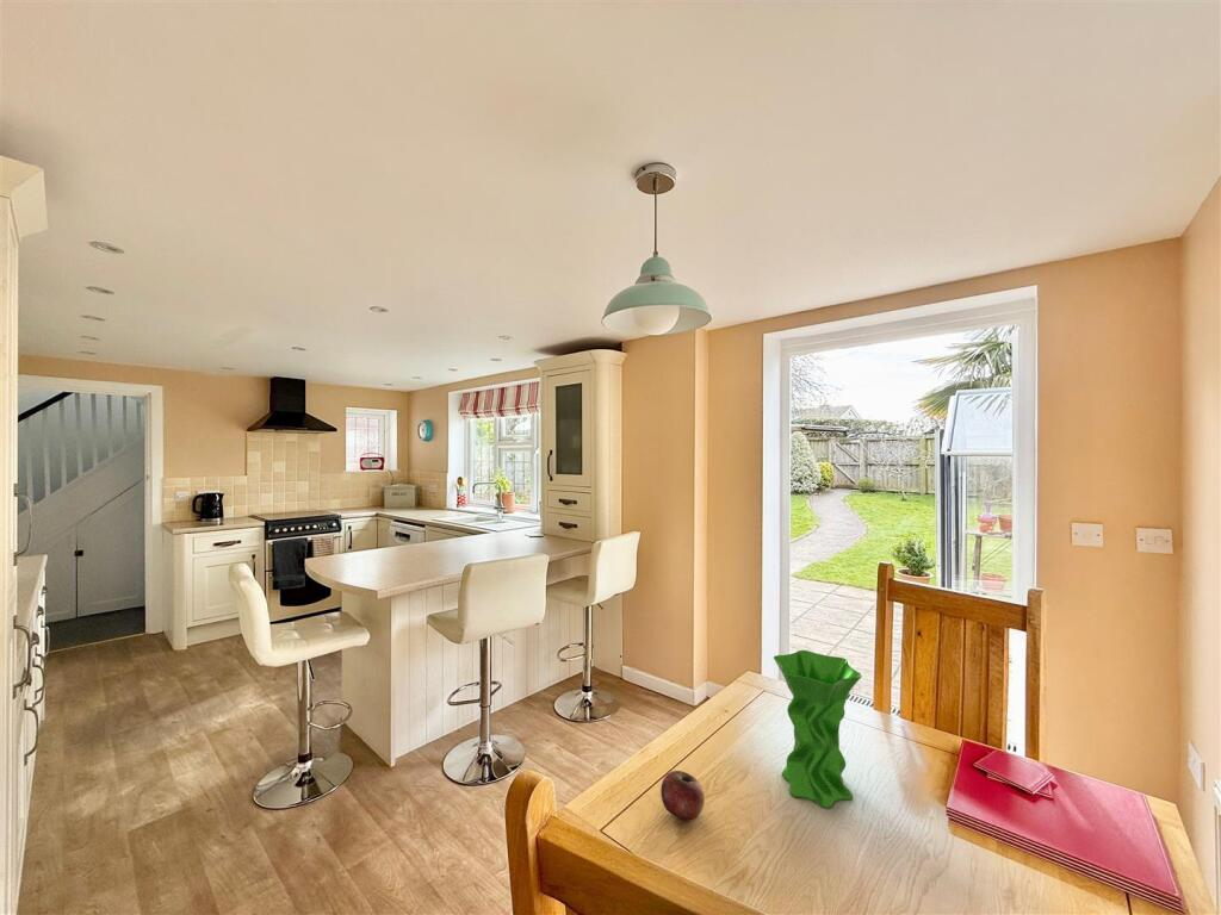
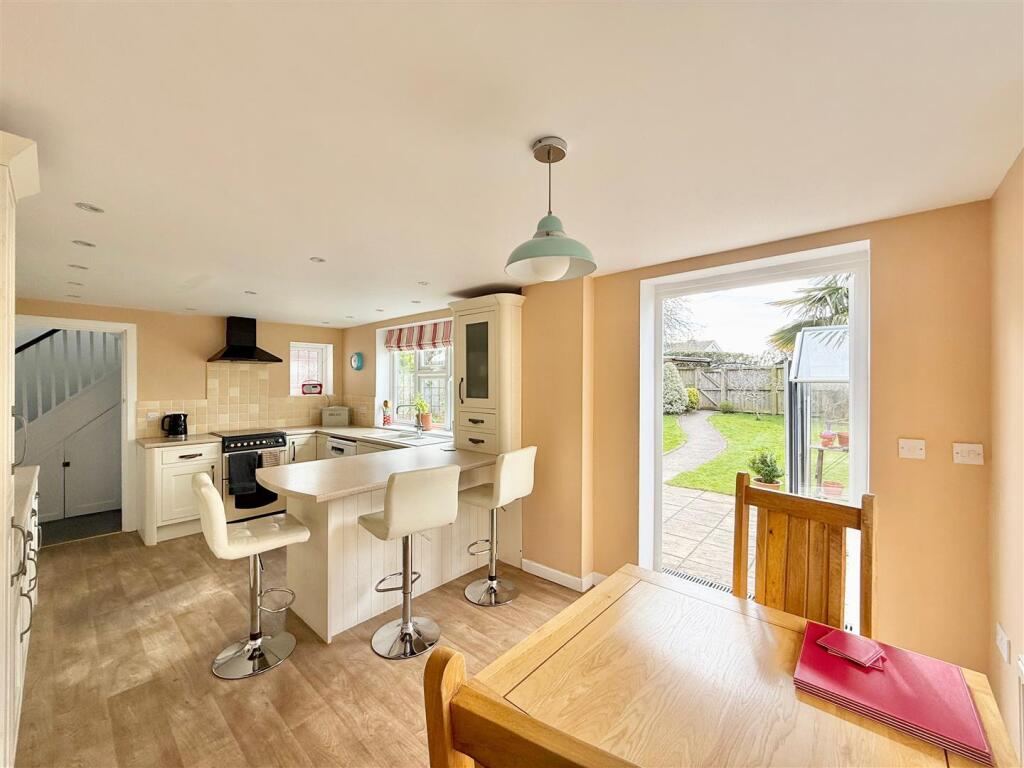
- apple (682, 792)
- vase (816, 724)
